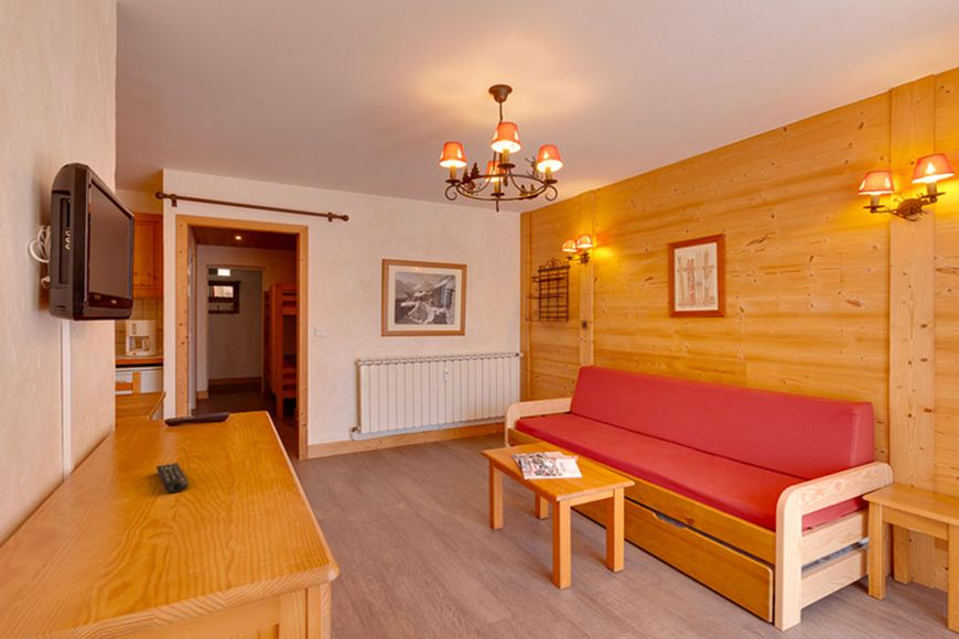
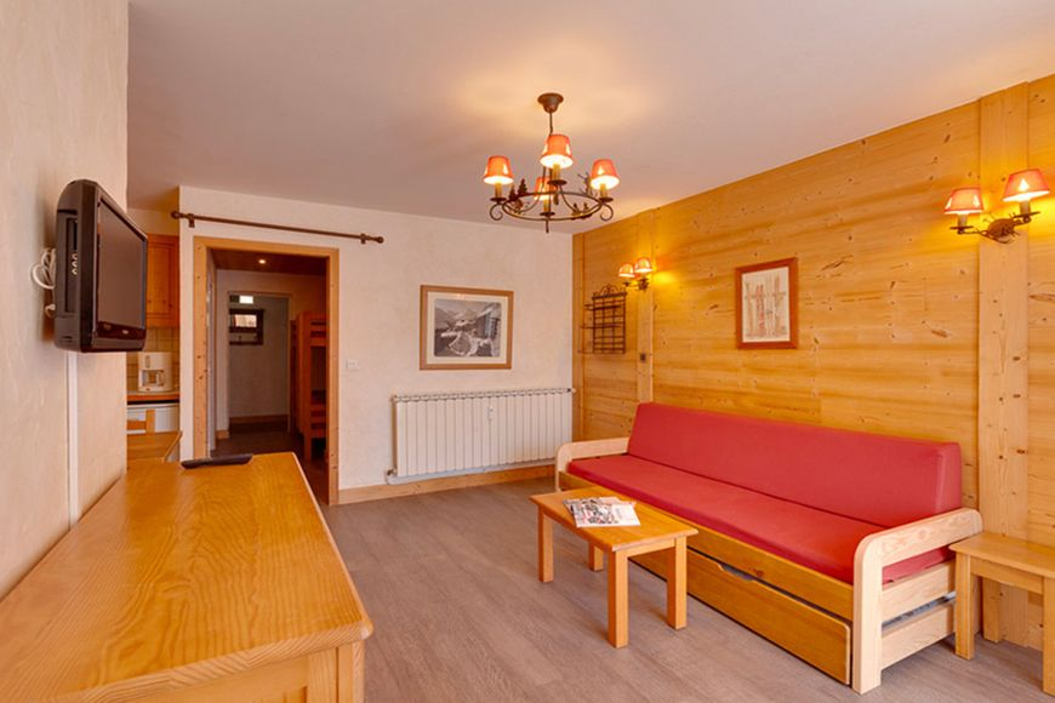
- remote control (171, 476)
